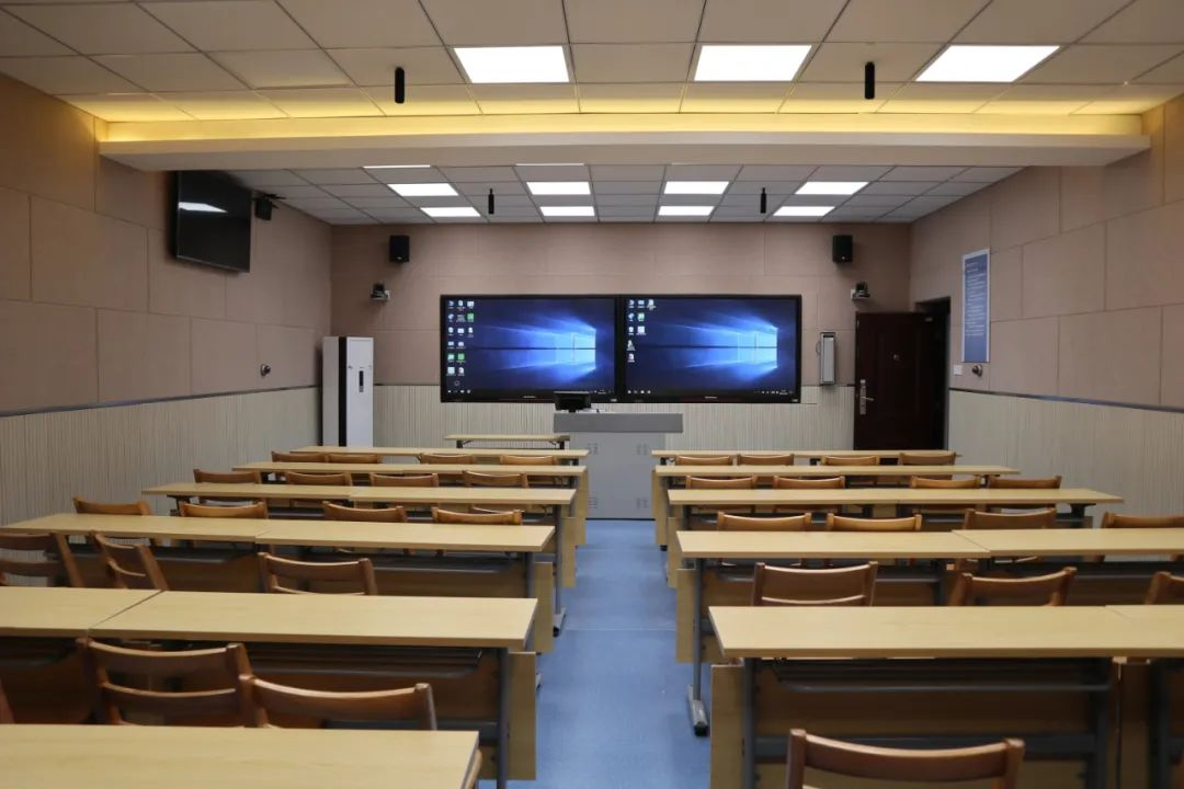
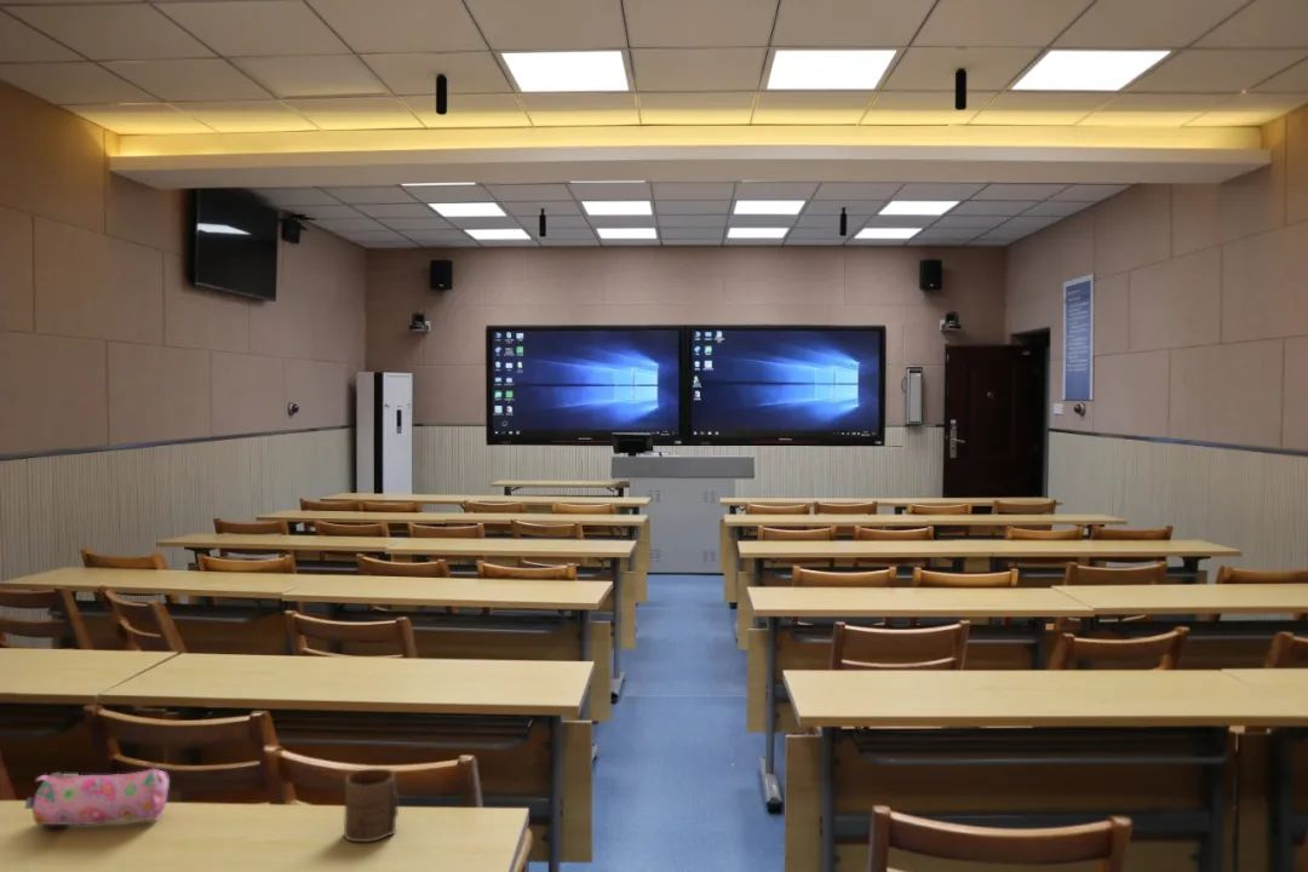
+ cup (371, 804)
+ pencil case (101, 796)
